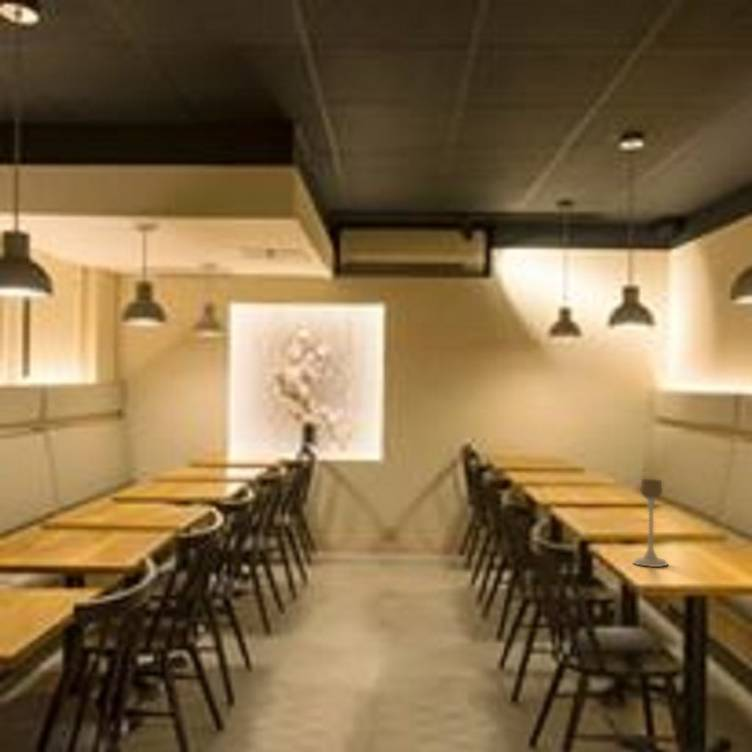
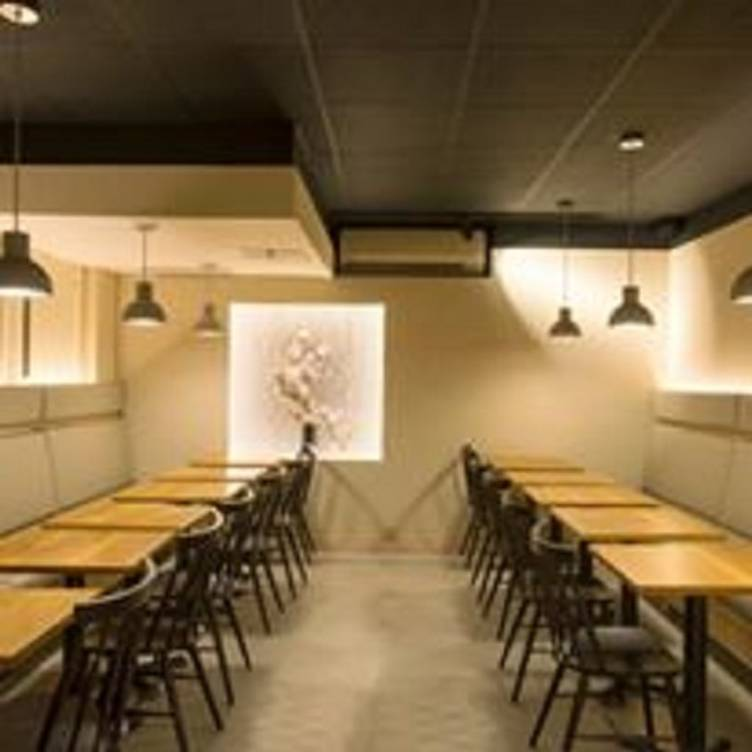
- candle holder (650, 521)
